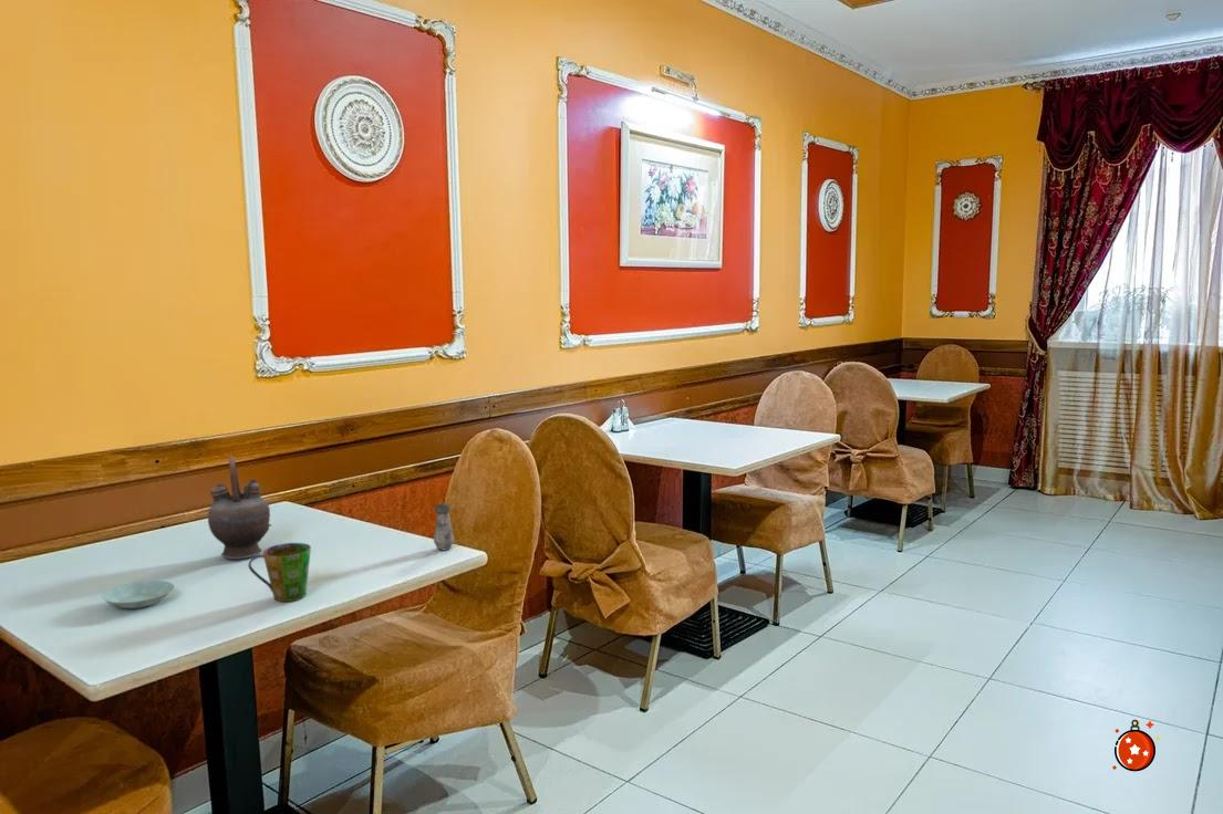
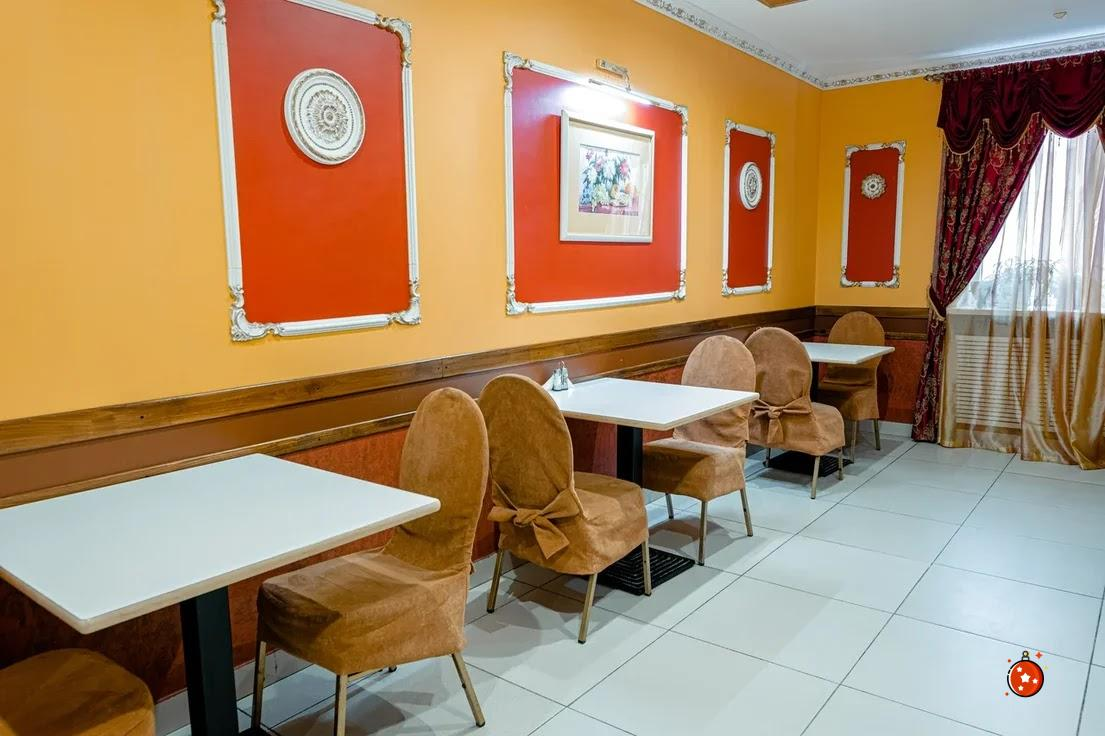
- salt shaker (443, 525)
- teapot (239, 504)
- cup (281, 573)
- saucer (138, 596)
